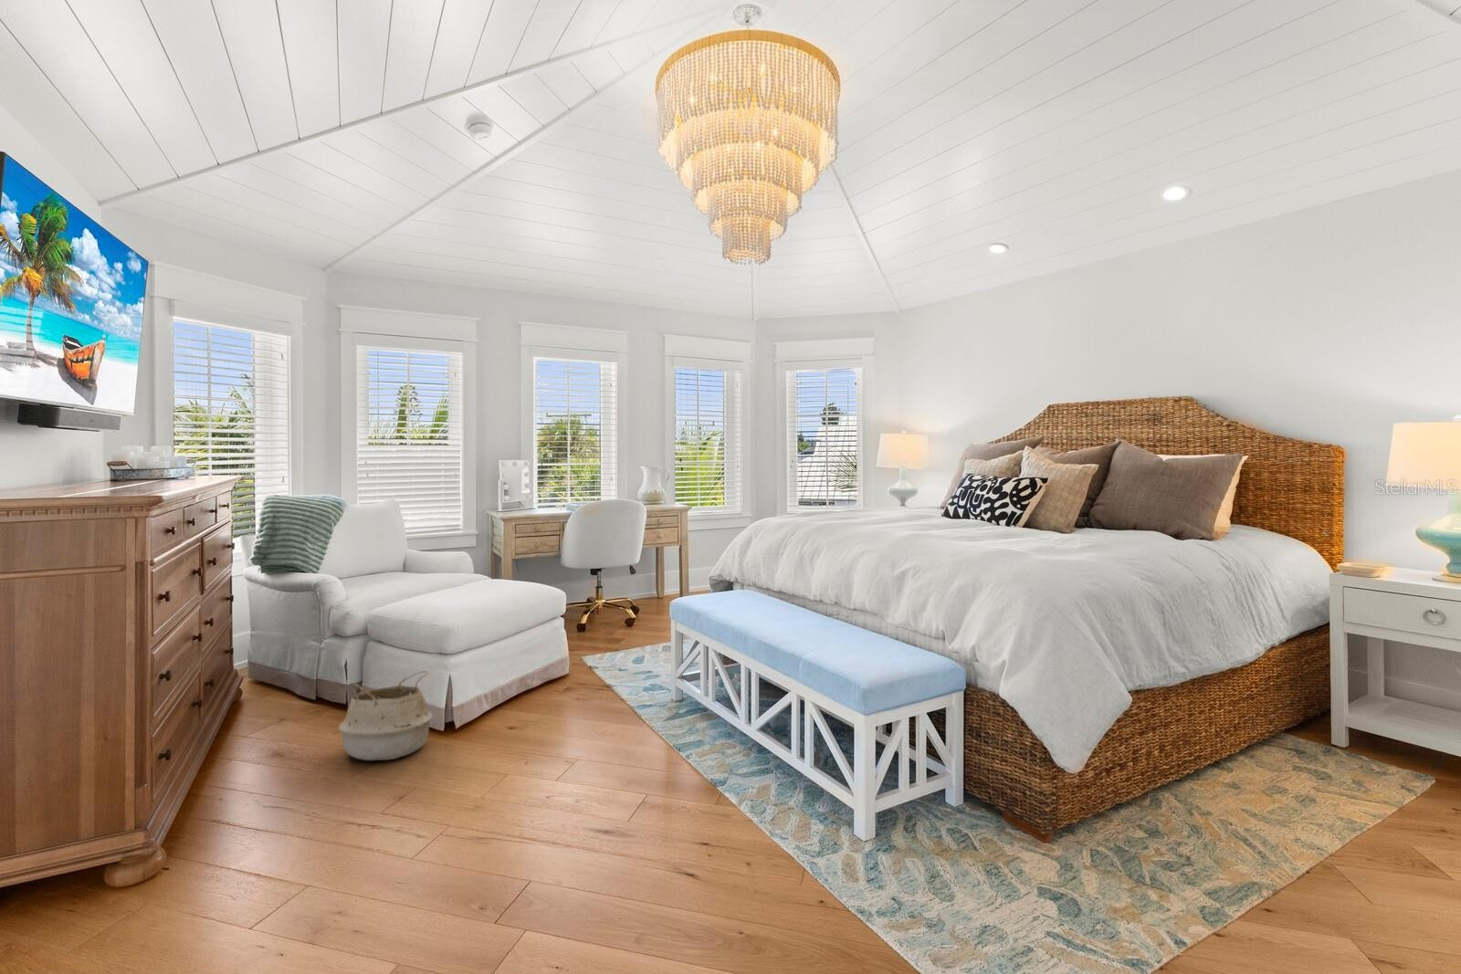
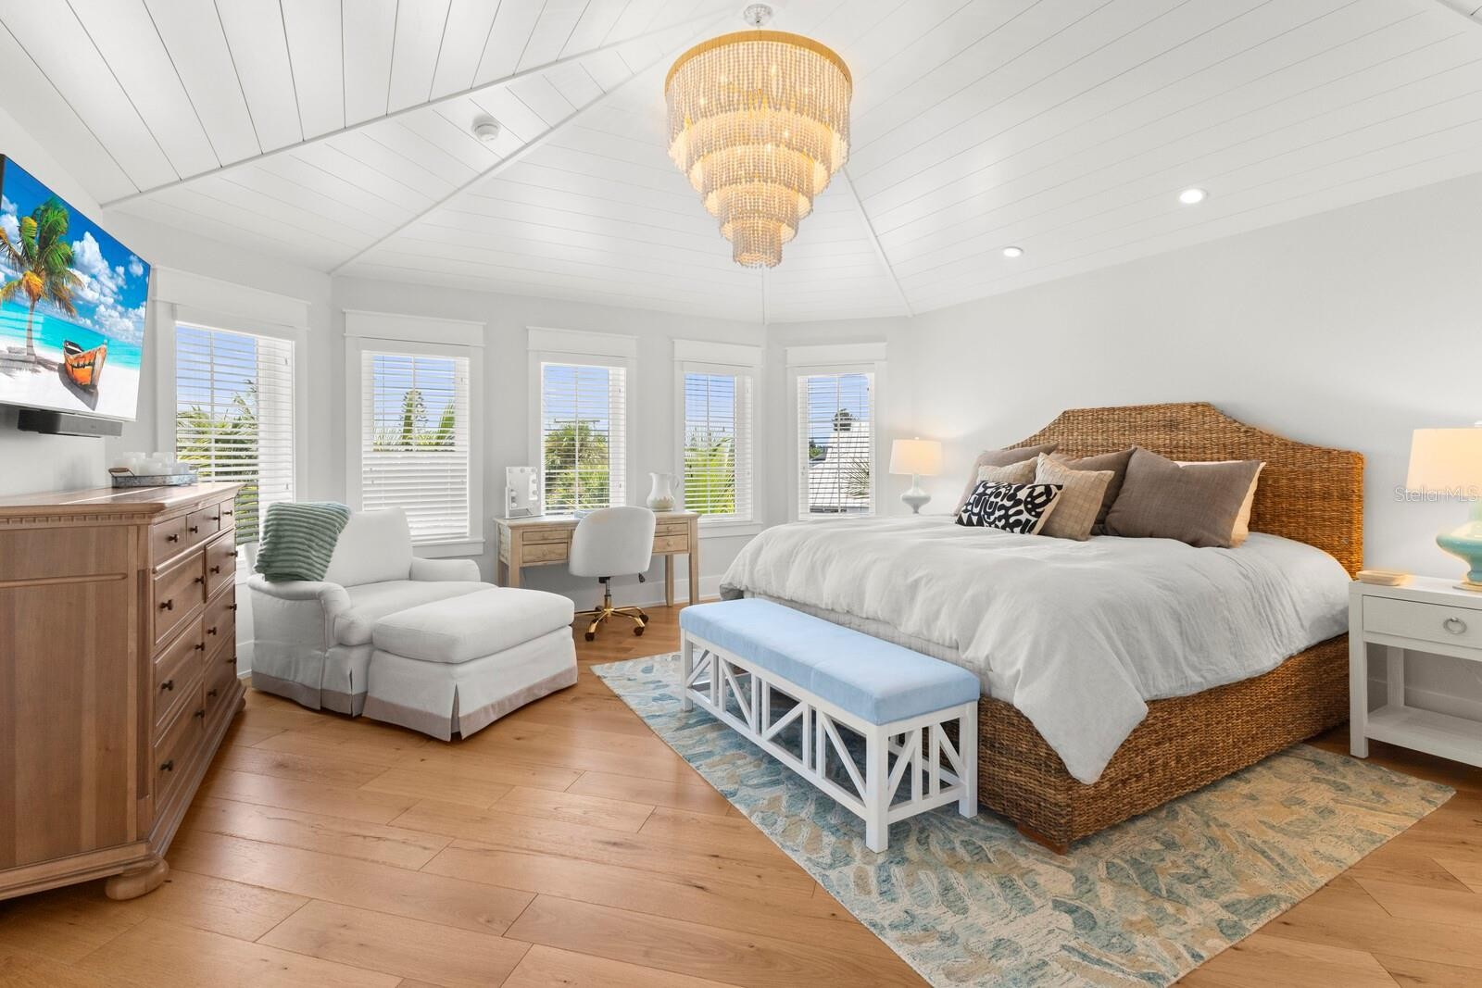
- woven basket (390, 709)
